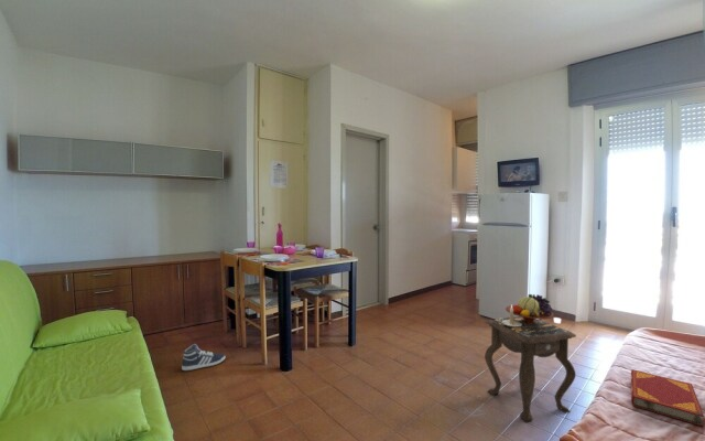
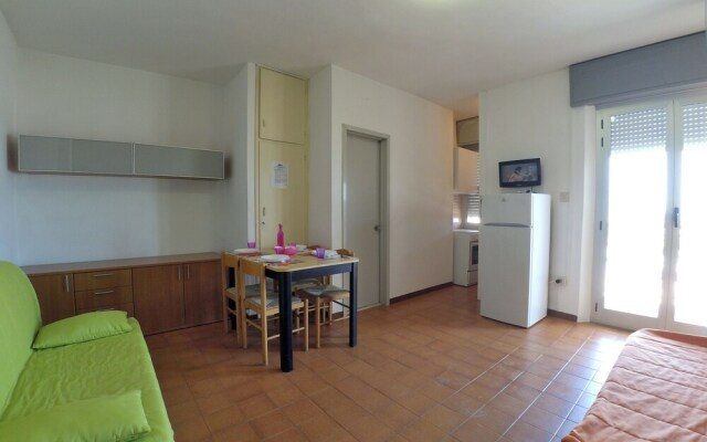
- side table (530, 347)
- sneaker (204, 354)
- hardback book (662, 394)
